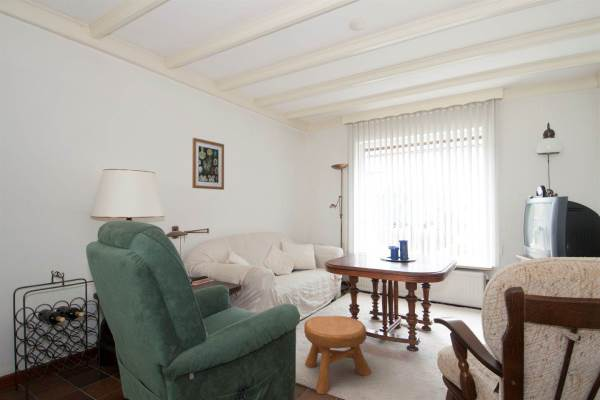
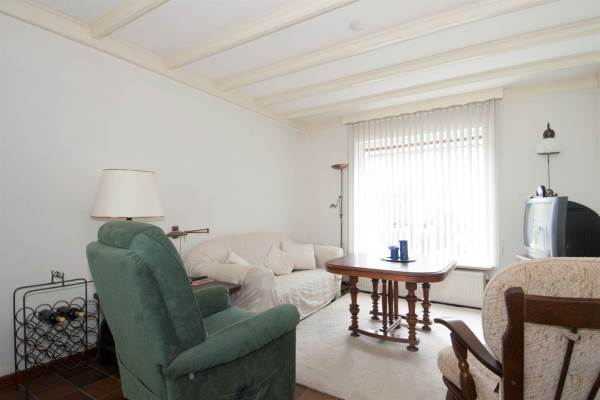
- wall art (209, 165)
- stool (337, 348)
